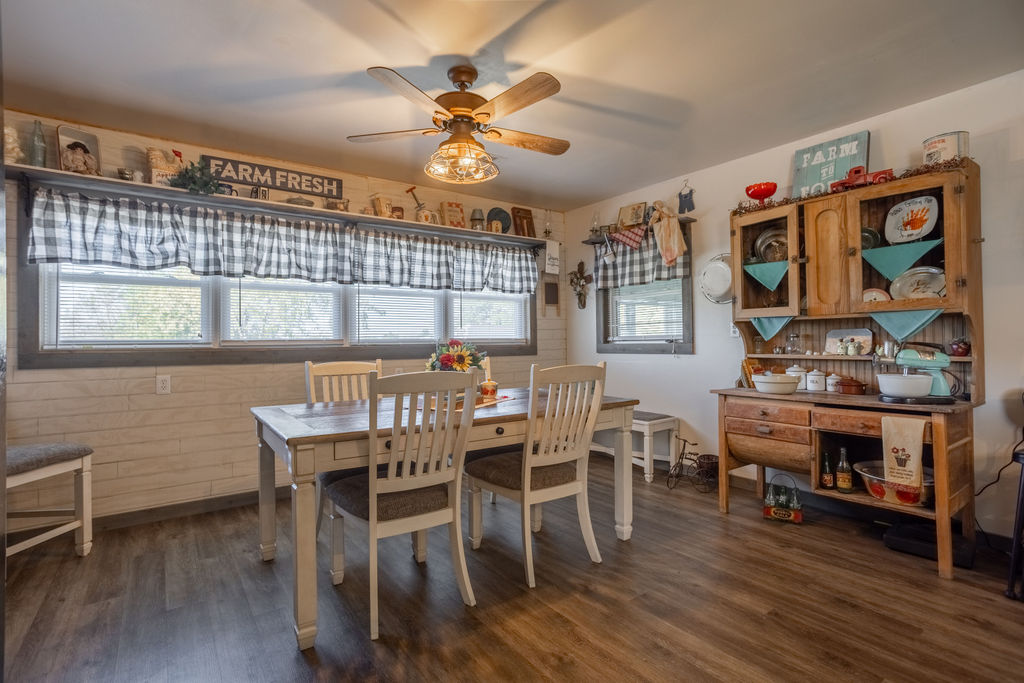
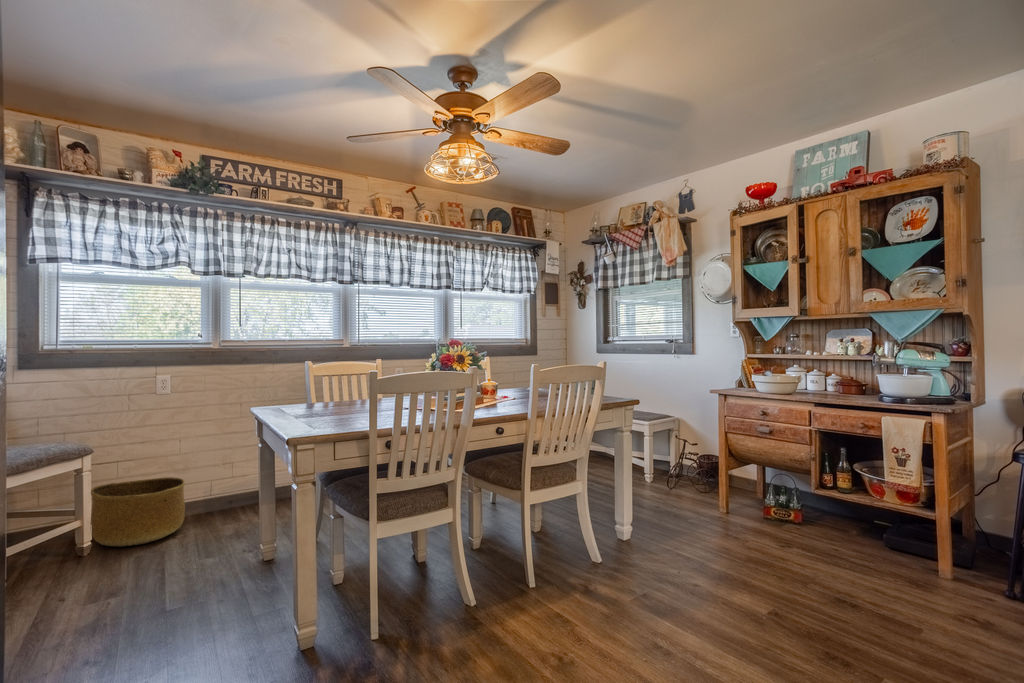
+ basket (139, 510)
